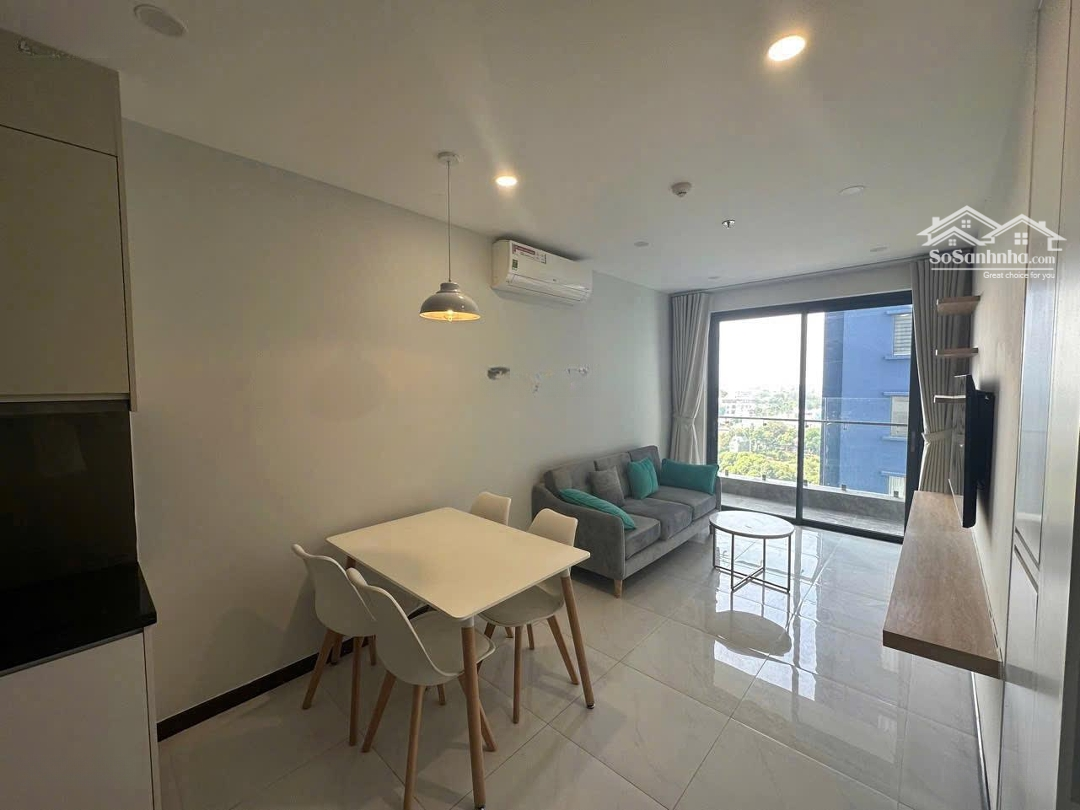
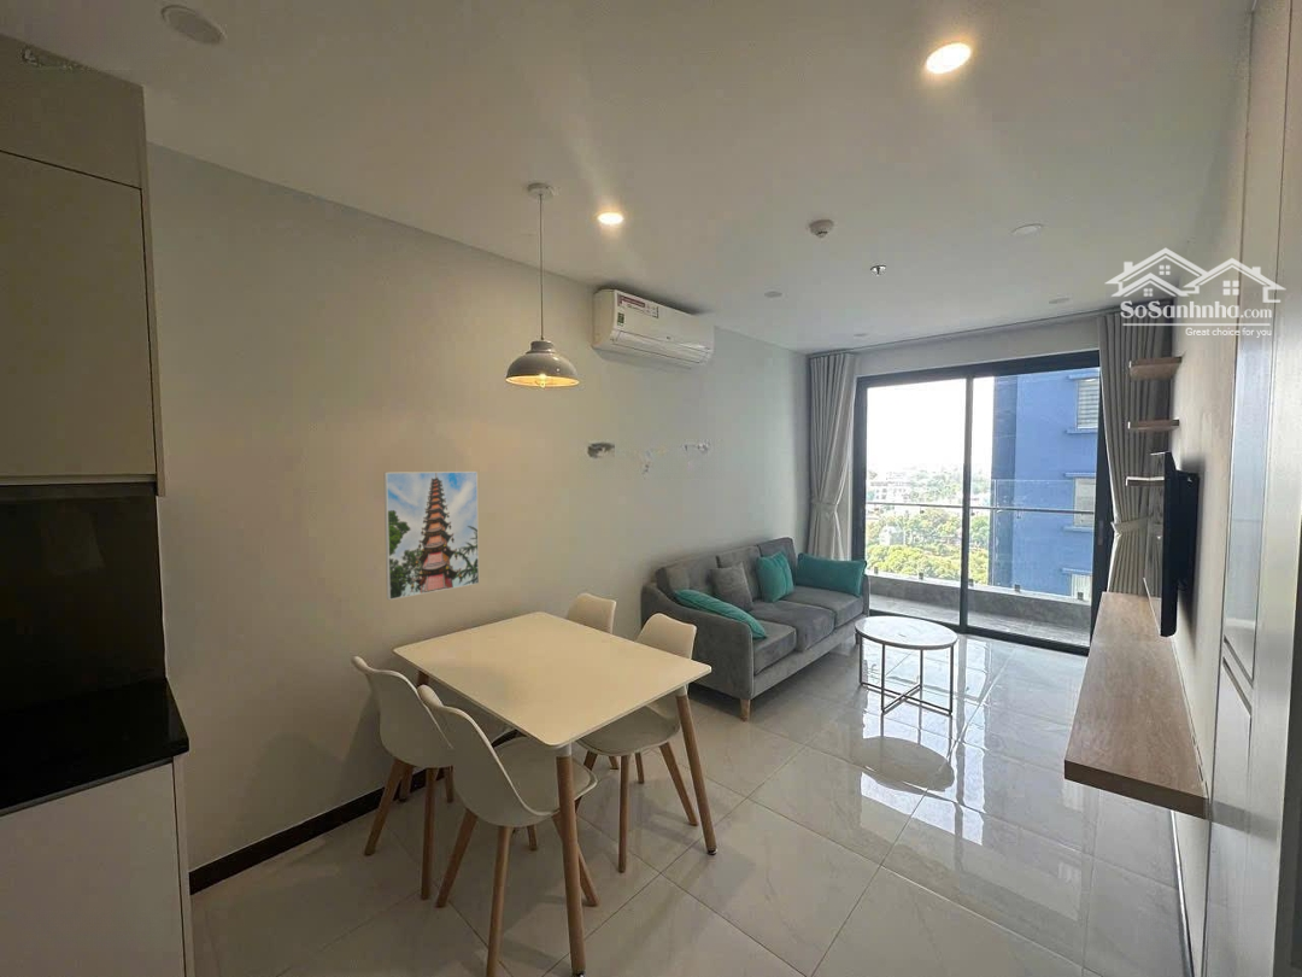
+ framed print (434, 531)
